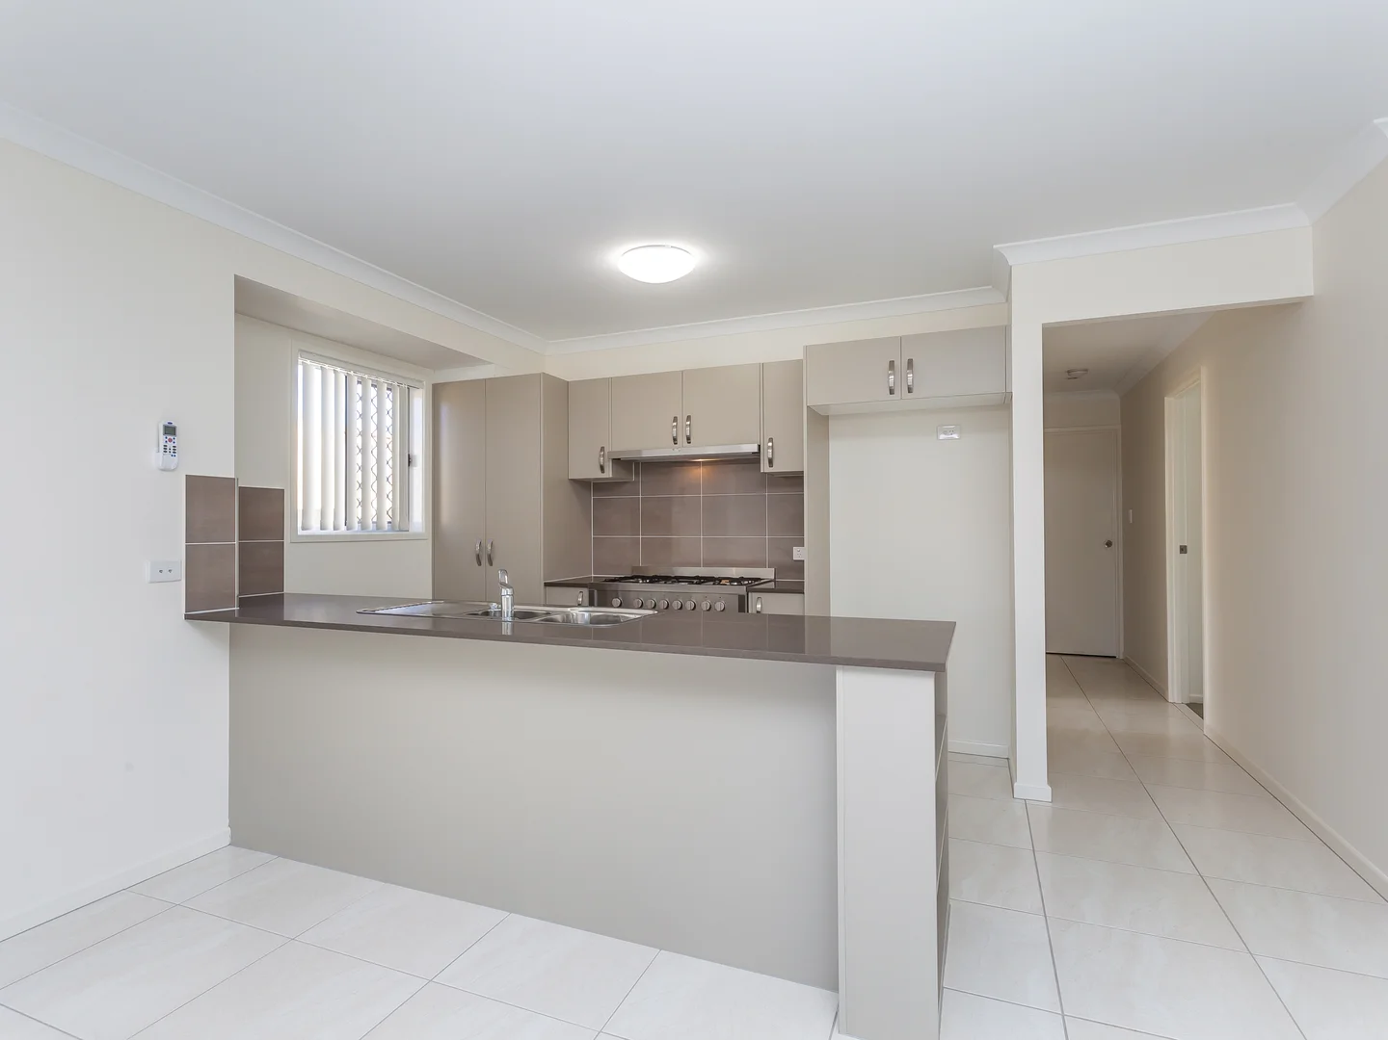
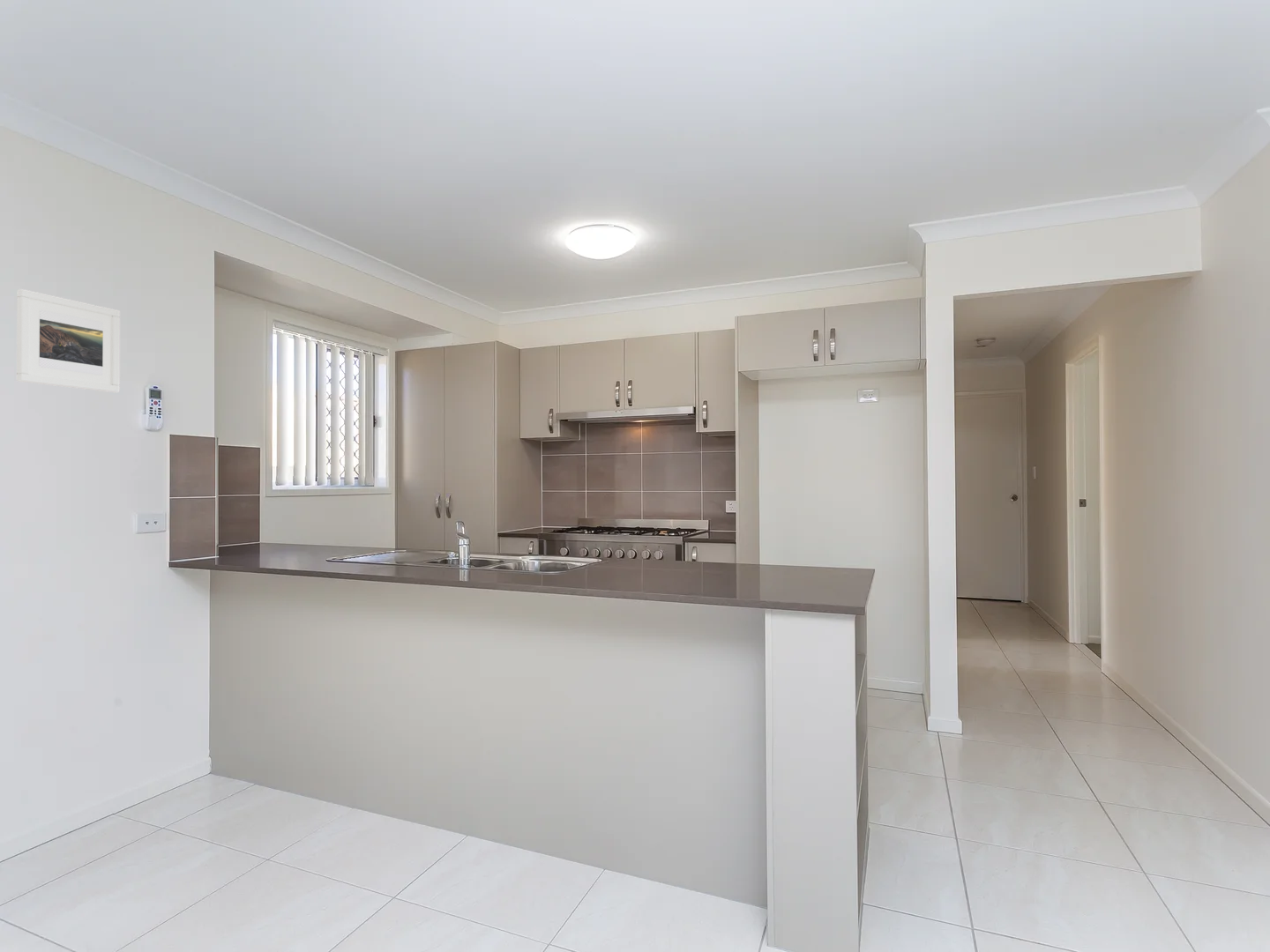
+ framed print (71, 344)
